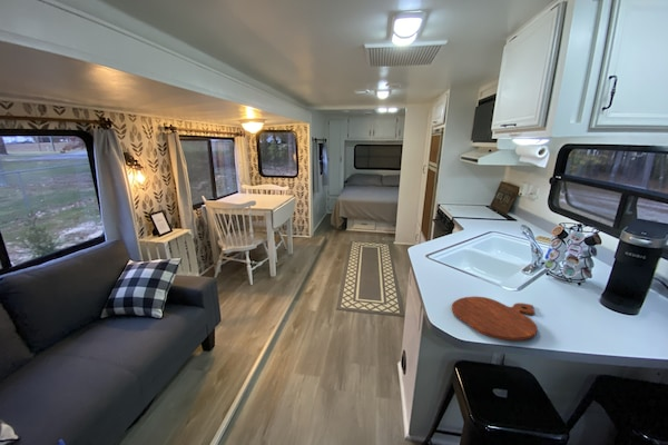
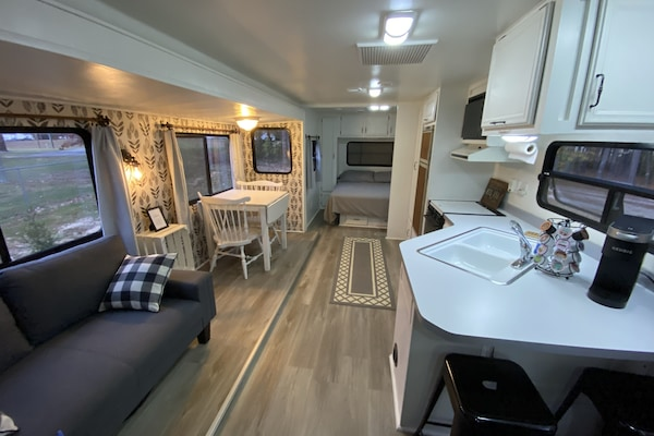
- cutting board (500, 314)
